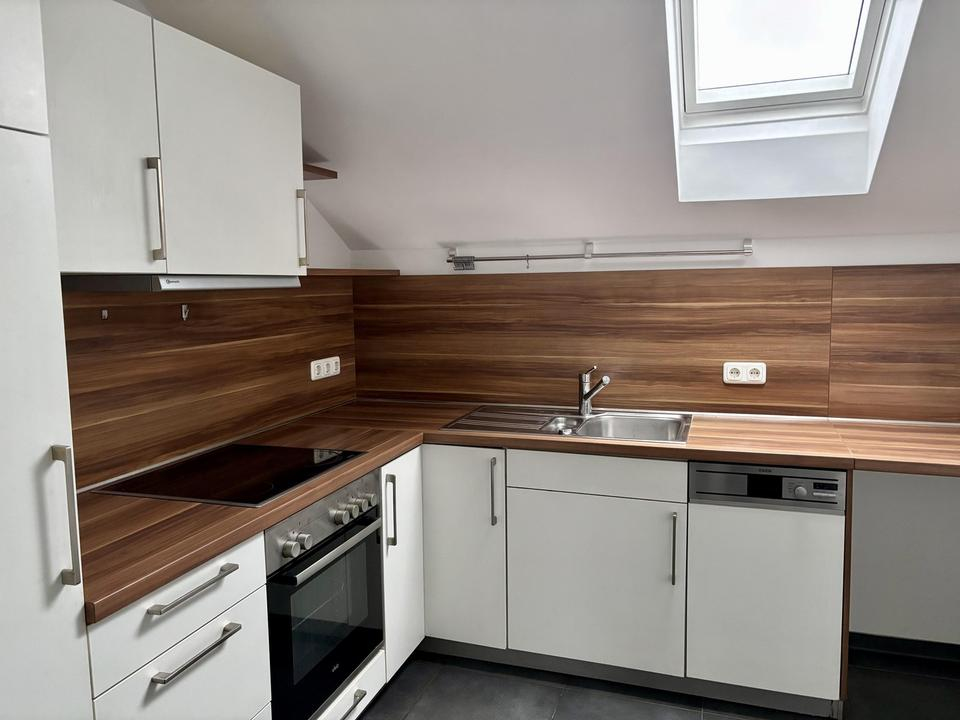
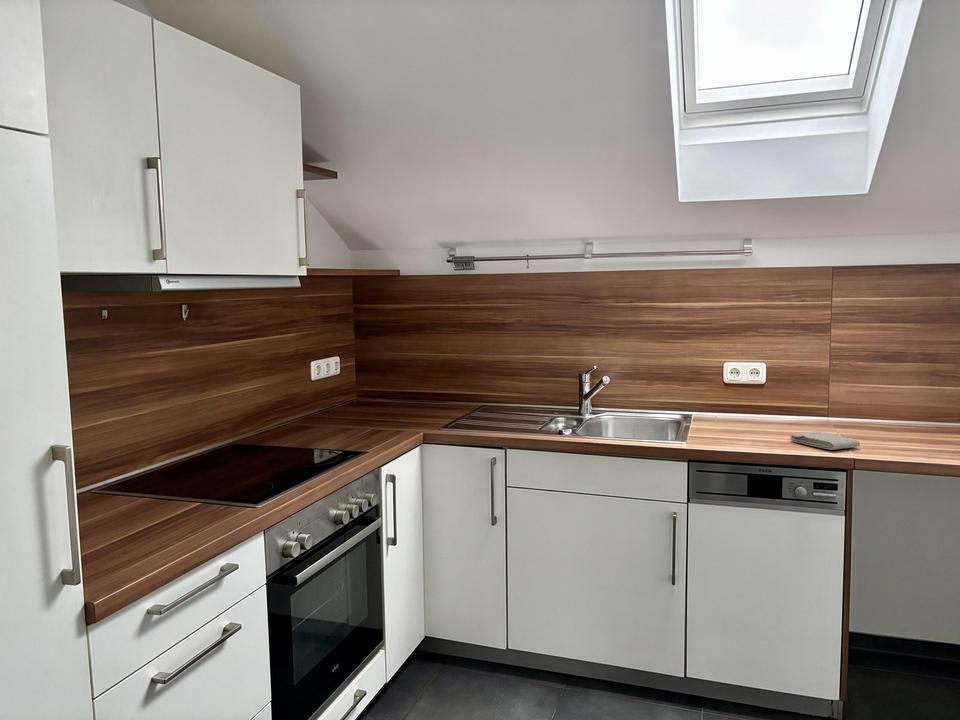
+ washcloth (823, 439)
